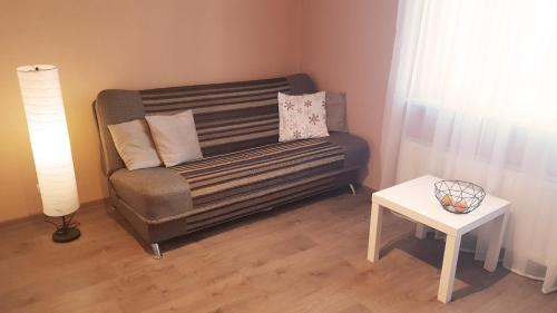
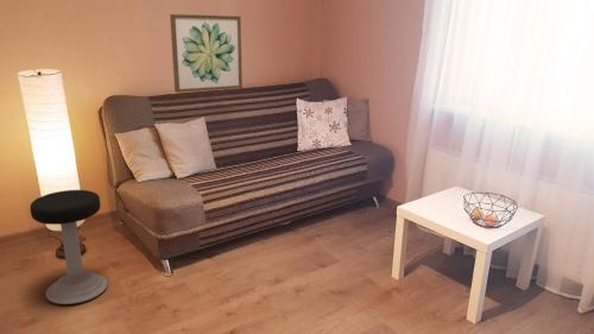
+ wall art (208, 52)
+ stool (71, 245)
